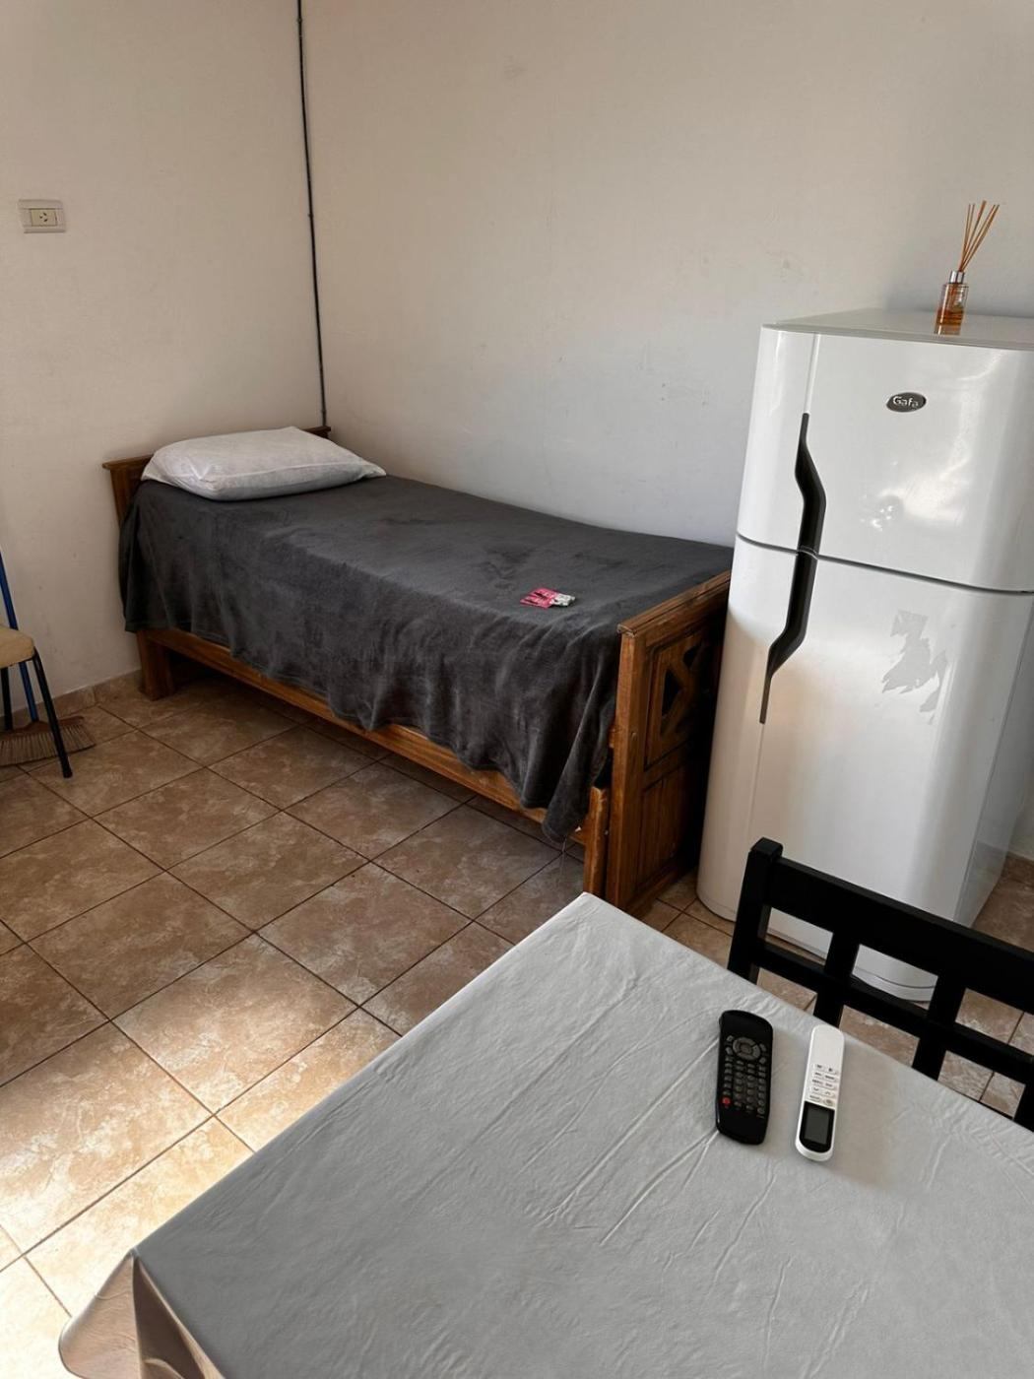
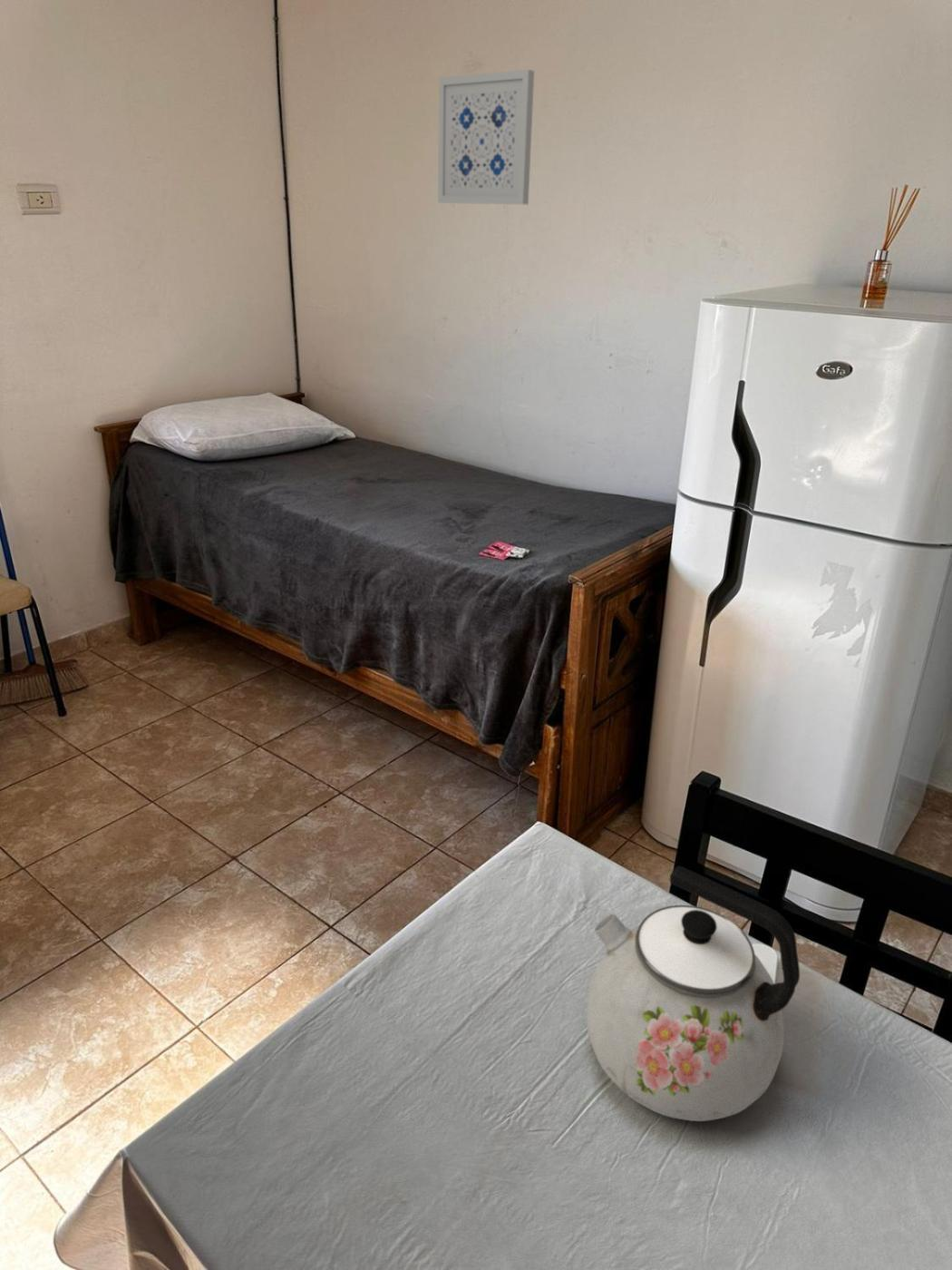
+ kettle (688, 972)
+ wall art (482, 141)
